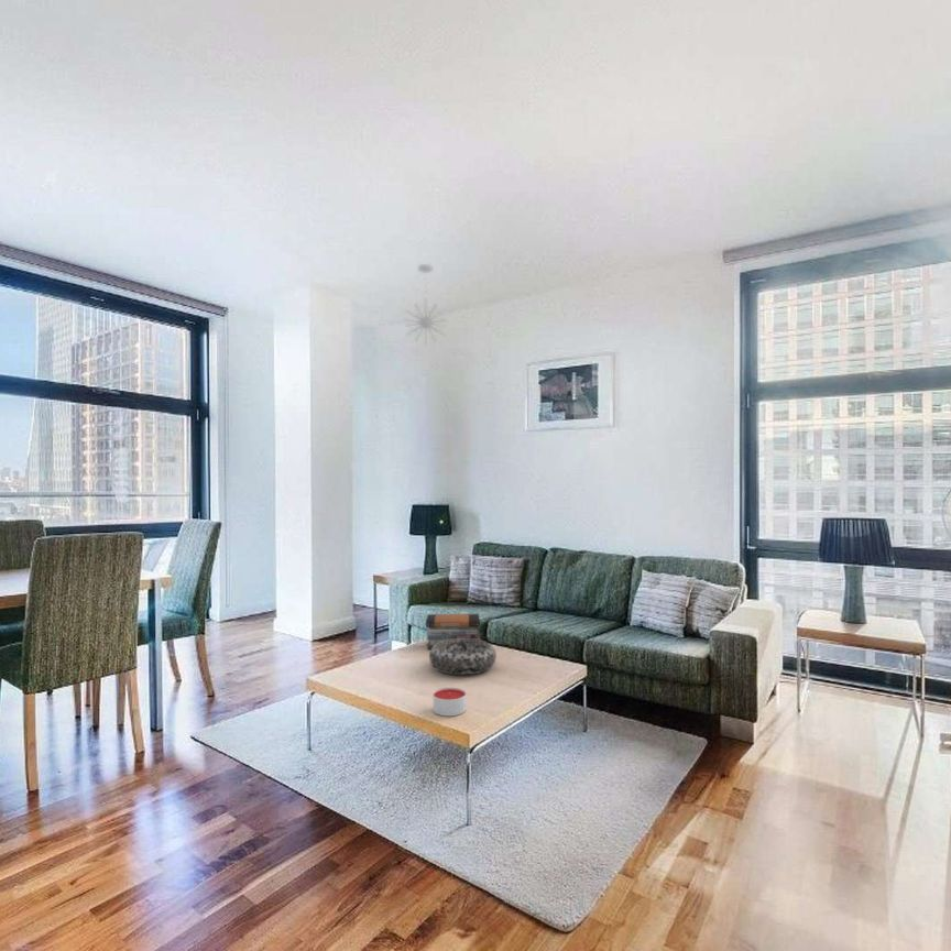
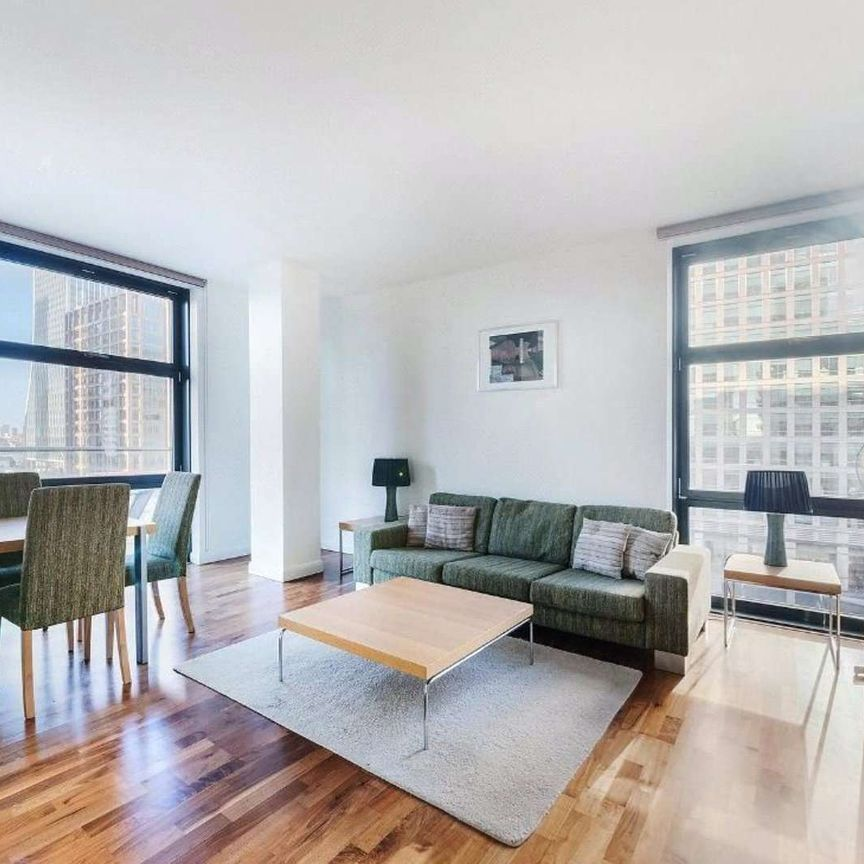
- decorative bowl (462, 656)
- pendant light (425, 305)
- candle (449, 700)
- book stack (452, 631)
